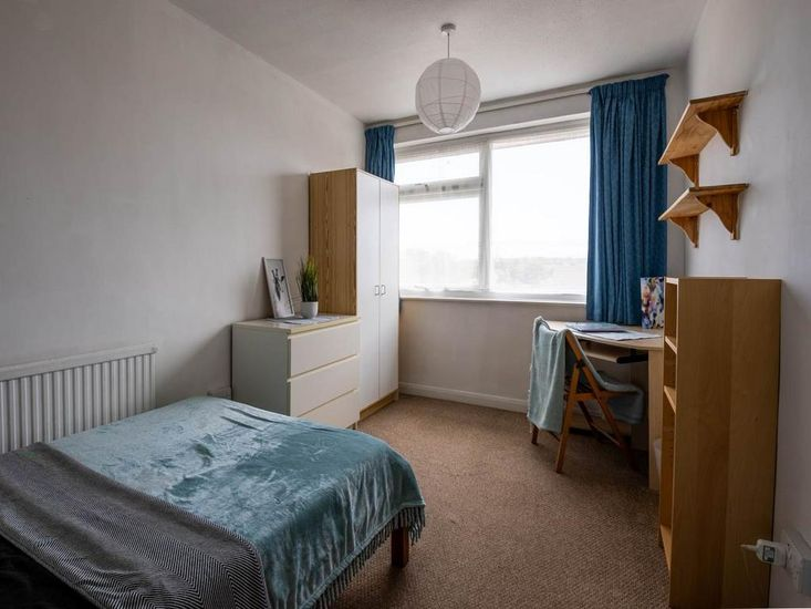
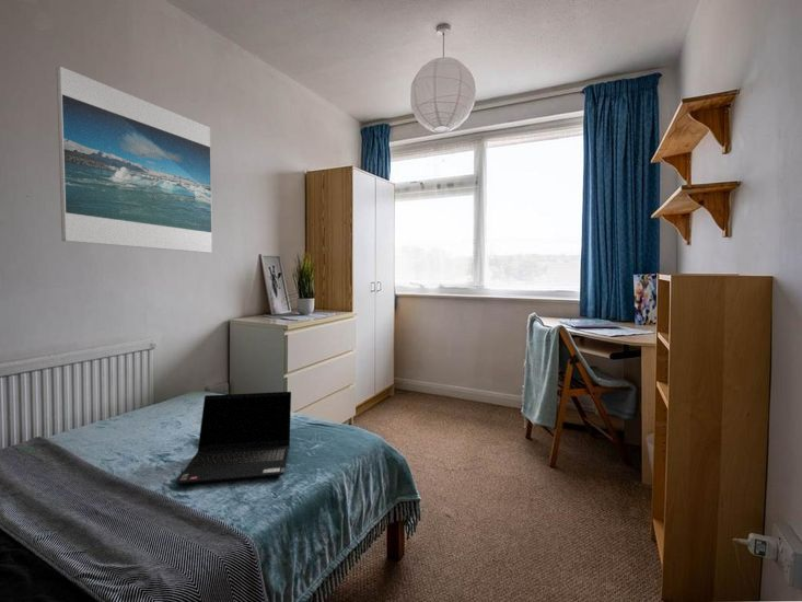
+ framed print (147, 175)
+ laptop computer (241, 432)
